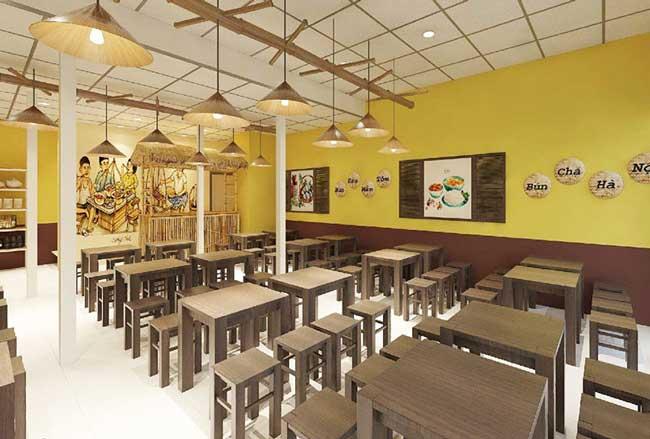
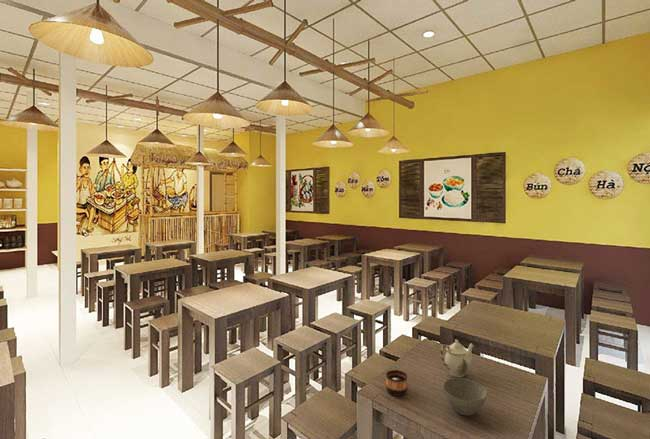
+ cup (397, 382)
+ teapot (457, 356)
+ bowl (464, 399)
